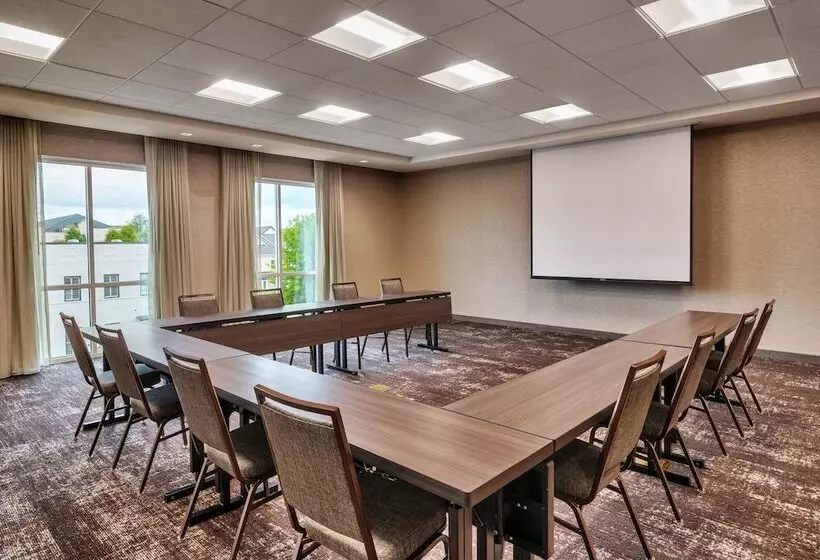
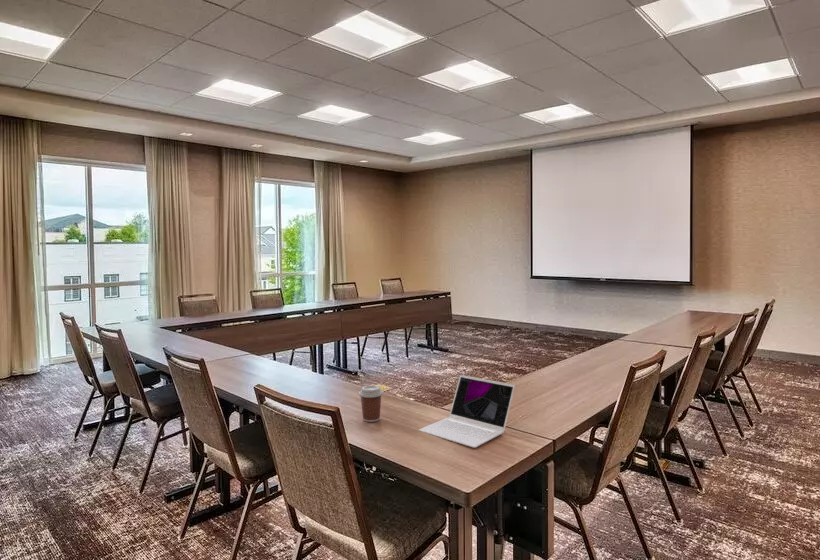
+ laptop (467, 405)
+ coffee cup (371, 403)
